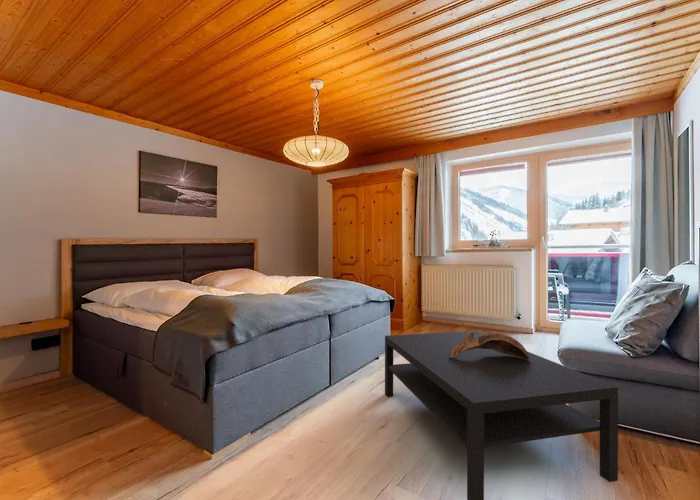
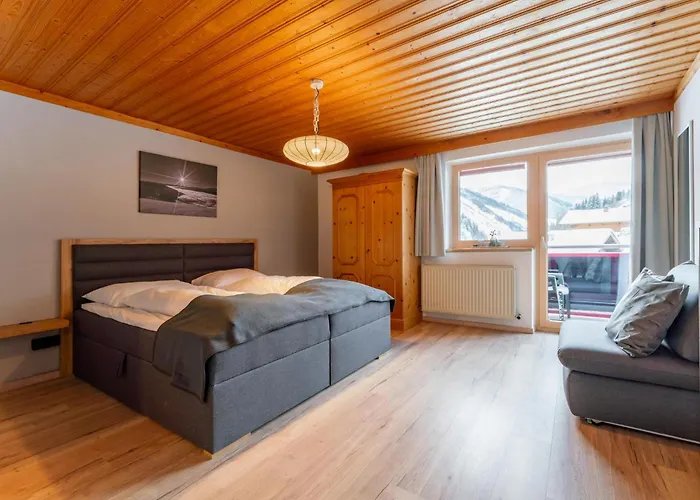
- decorative bowl (492, 343)
- coffee table (474, 391)
